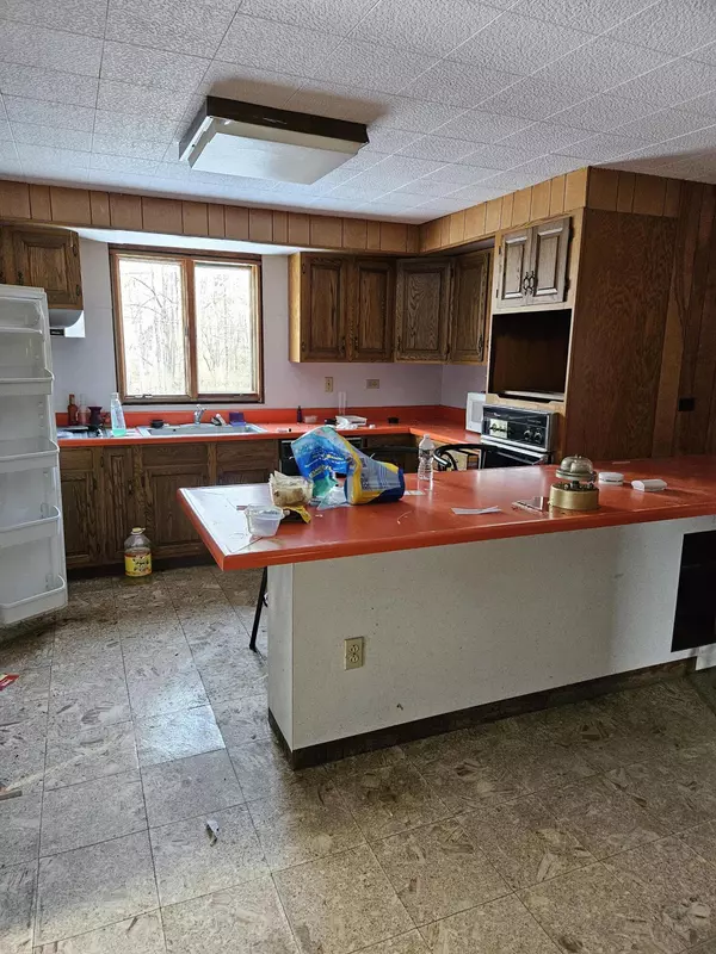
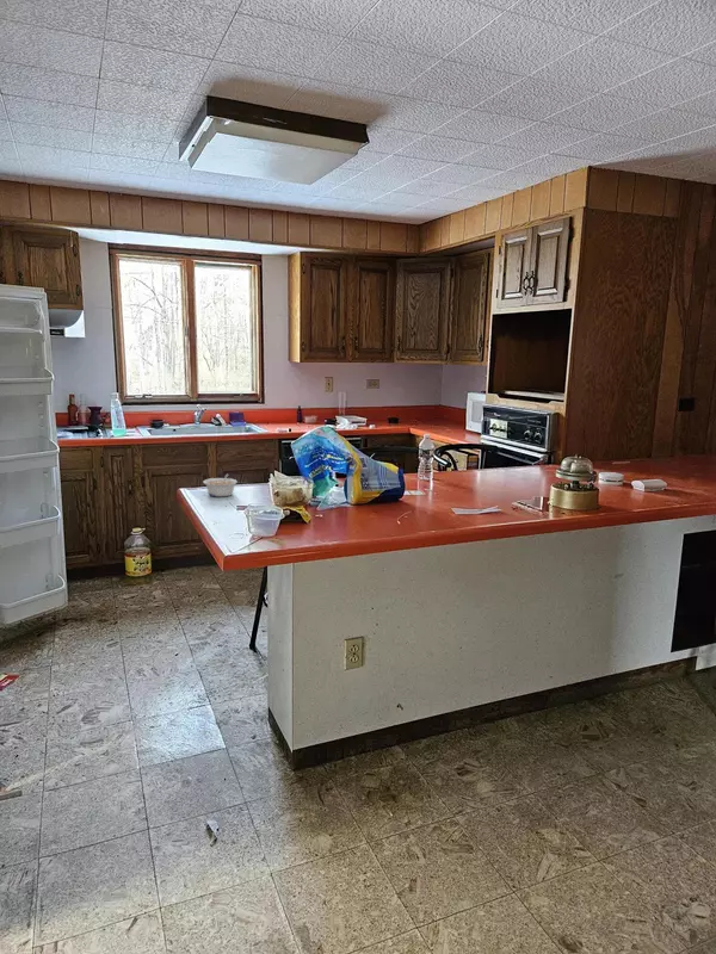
+ legume (220, 485)
